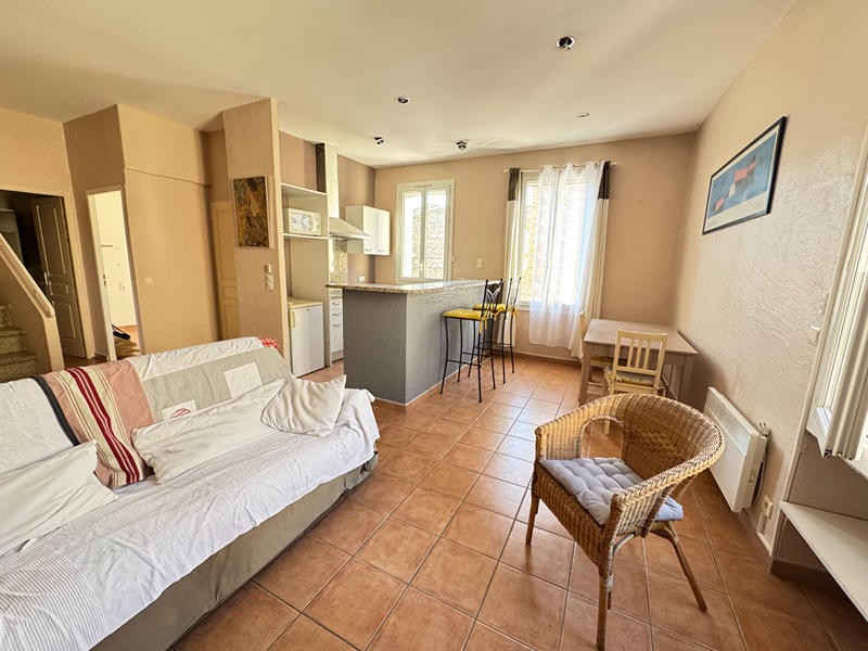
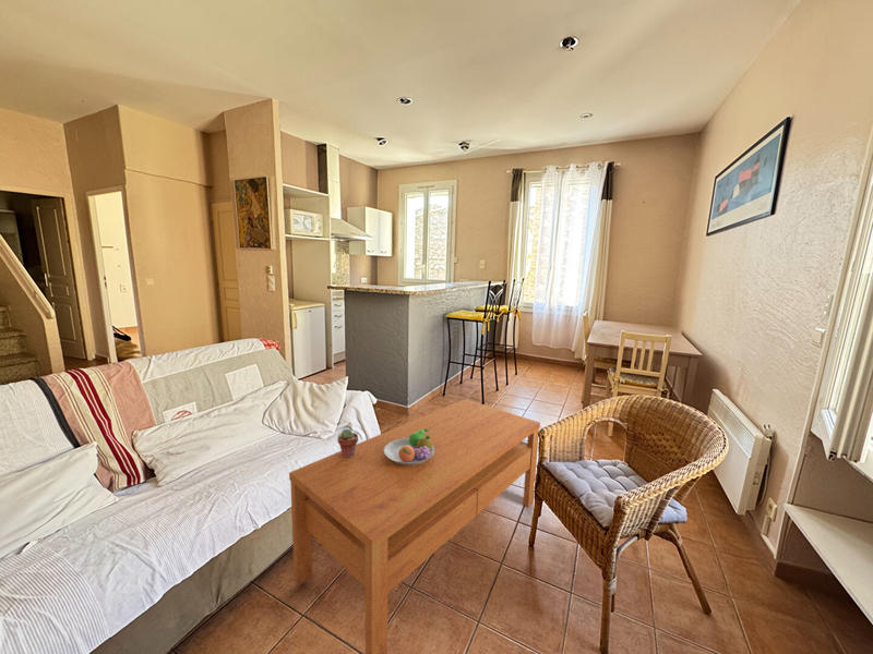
+ coffee table (433, 491)
+ potted succulent (347, 440)
+ fruit bowl (411, 444)
